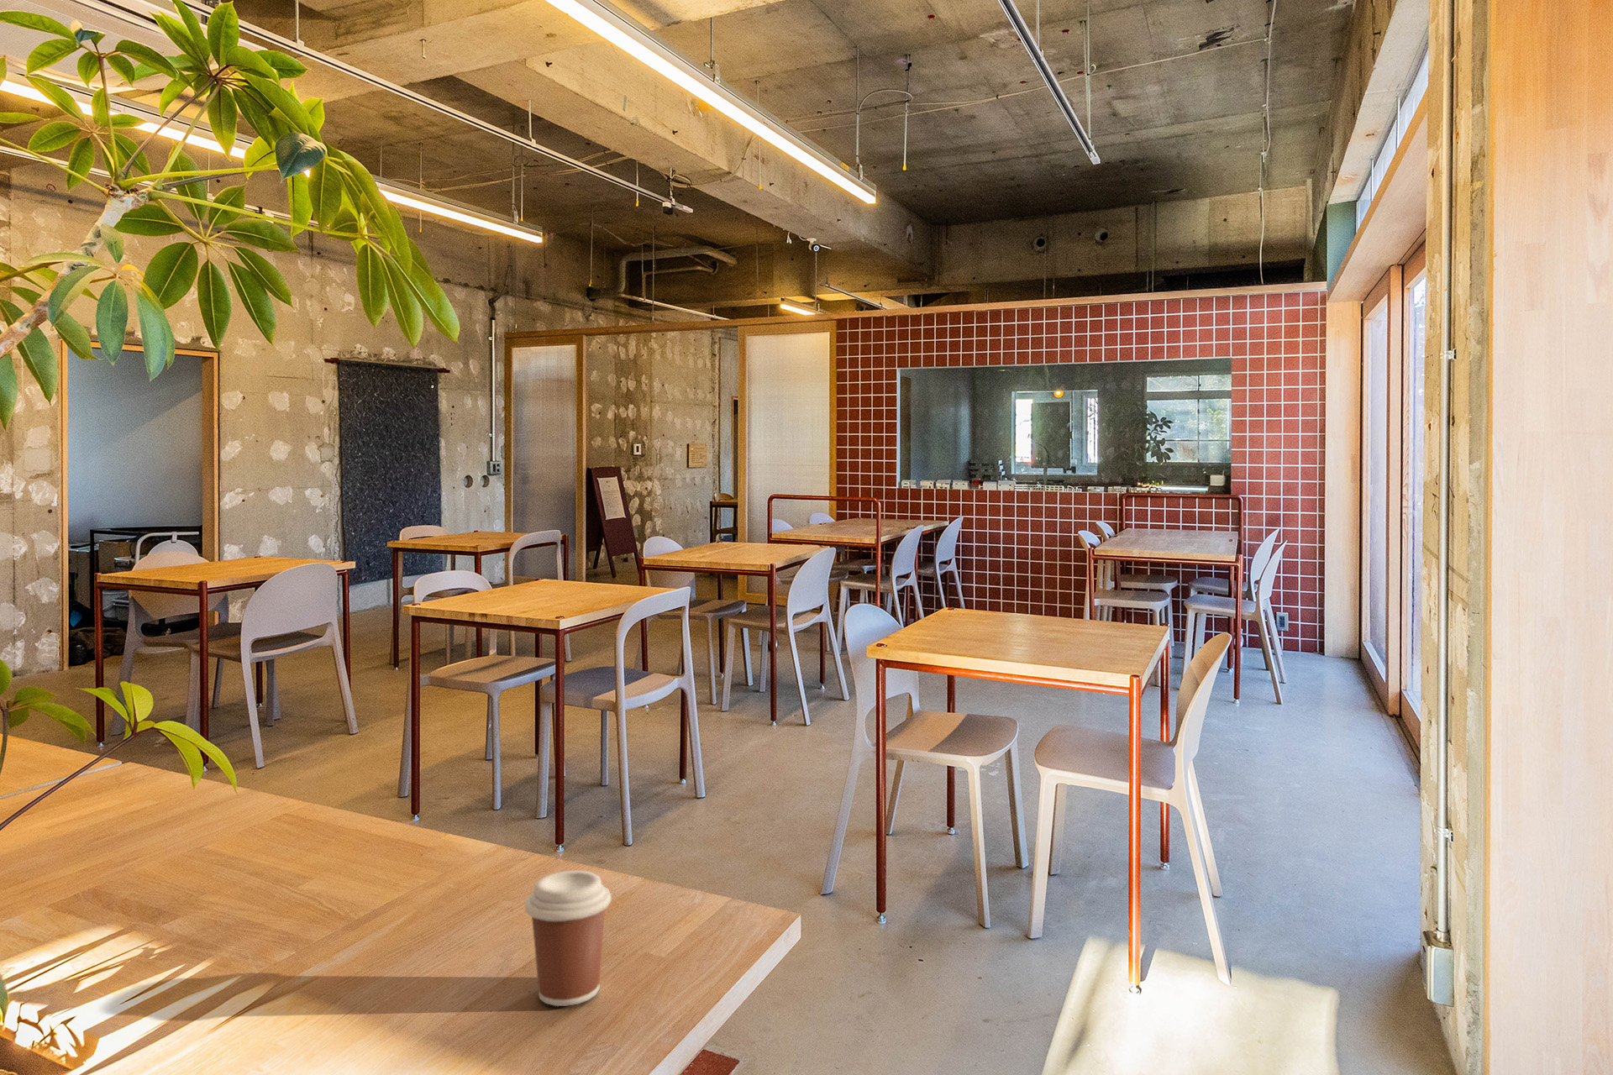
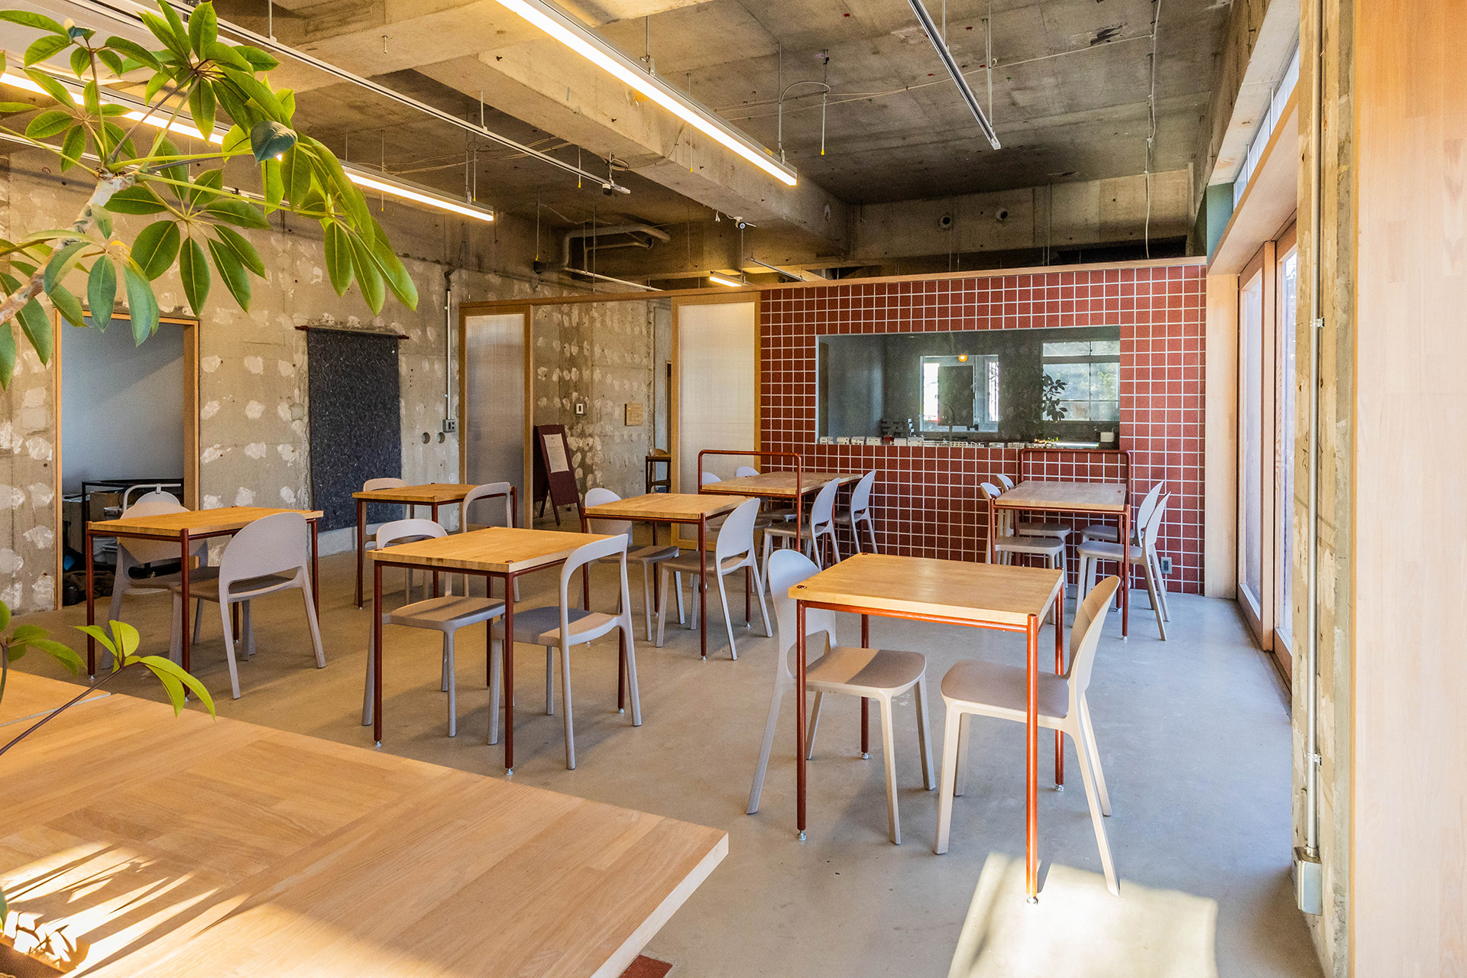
- coffee cup (568, 936)
